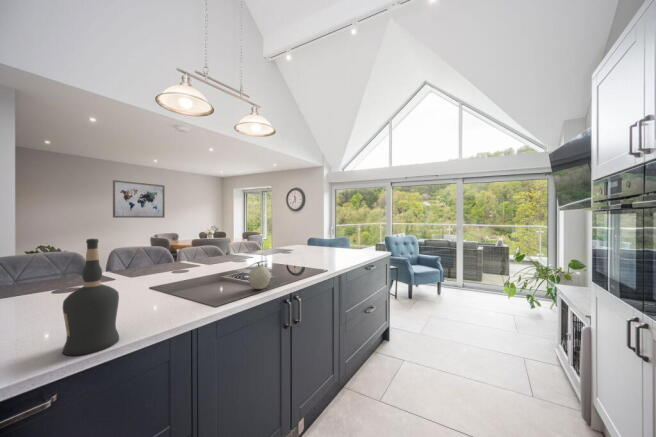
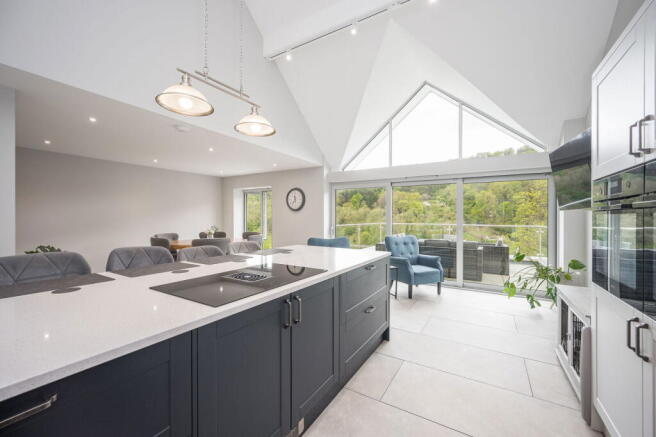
- liquor bottle (92, 291)
- wall art (140, 200)
- fruit (258, 274)
